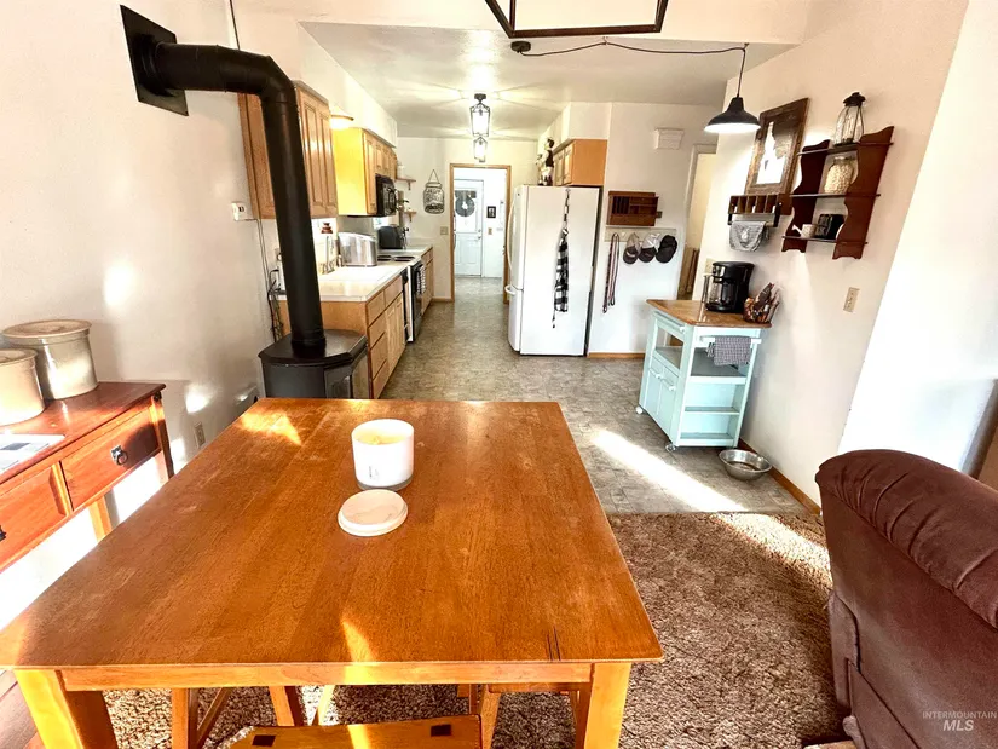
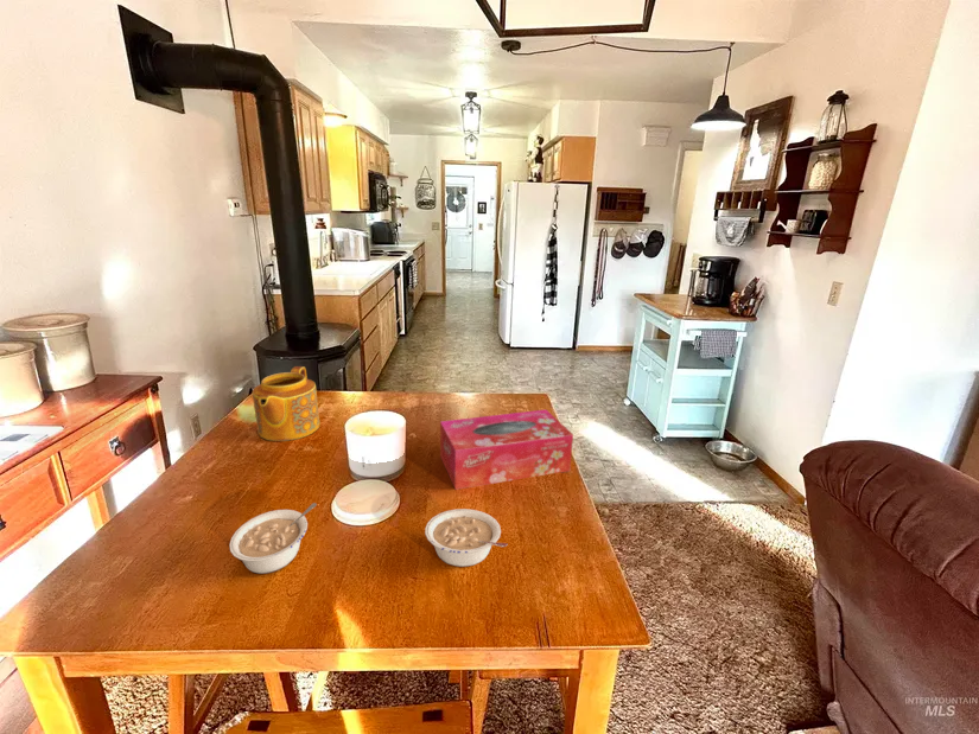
+ teapot (285, 404)
+ legume (272, 540)
+ legume (465, 537)
+ tissue box (504, 446)
